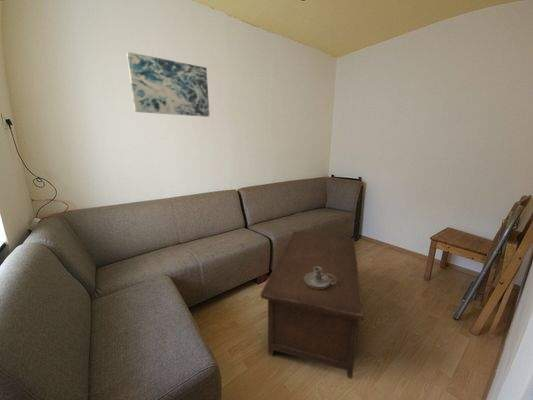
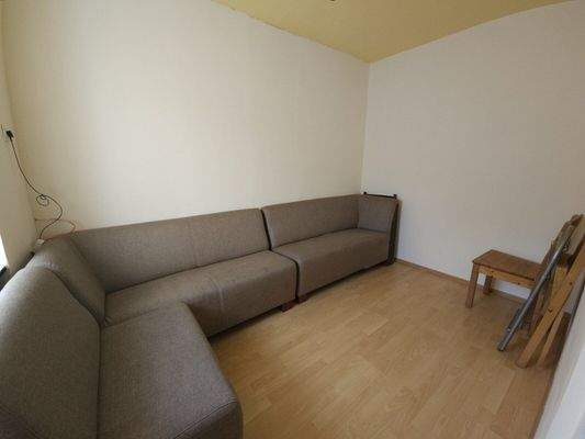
- candle holder (320, 276)
- cabinet (315, 288)
- wall art (172, 88)
